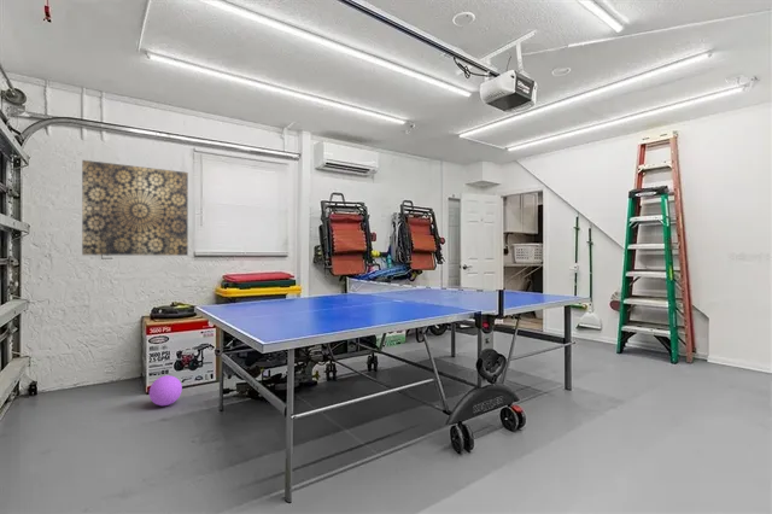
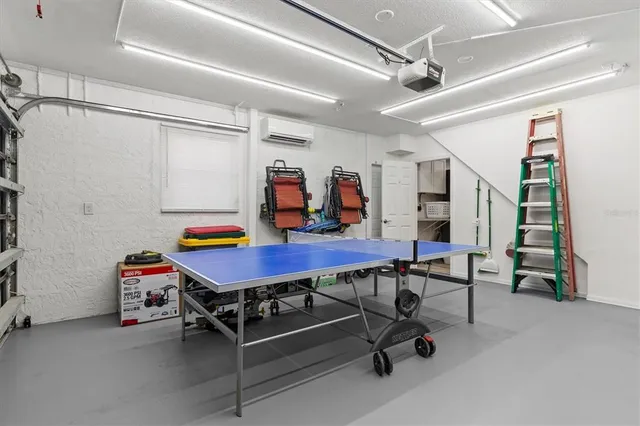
- wall art (138, 210)
- ball (165, 390)
